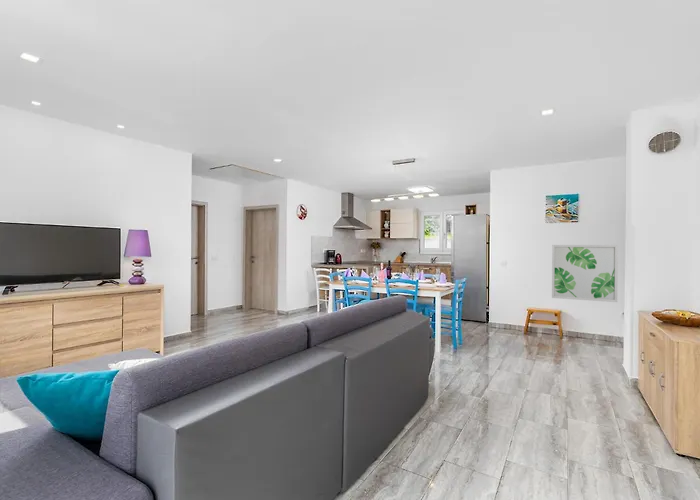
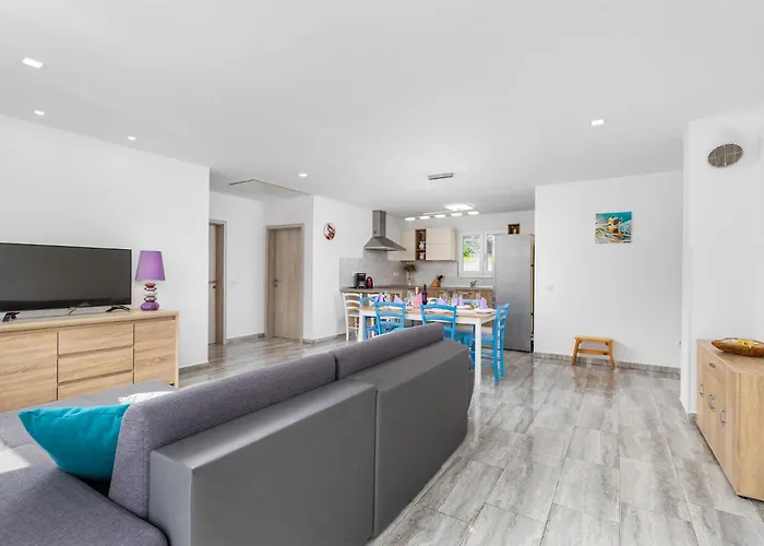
- wall art (583, 272)
